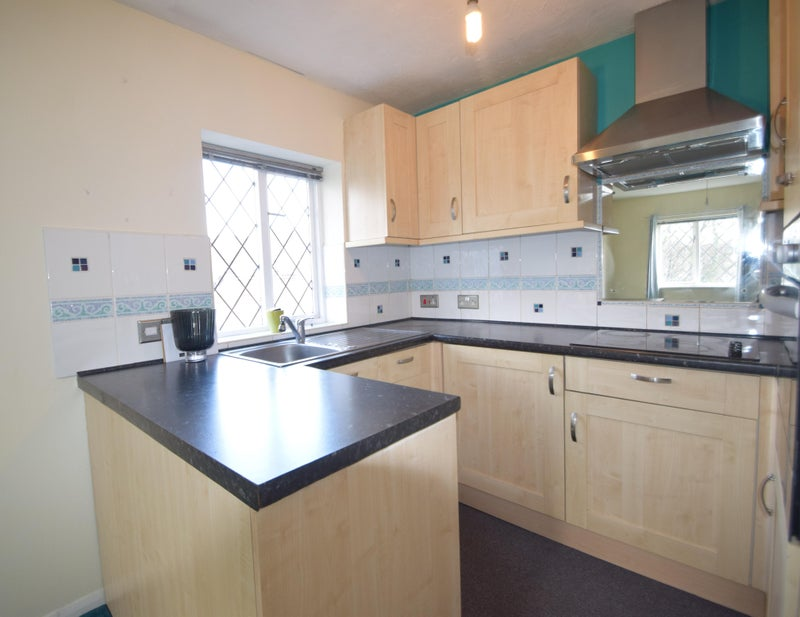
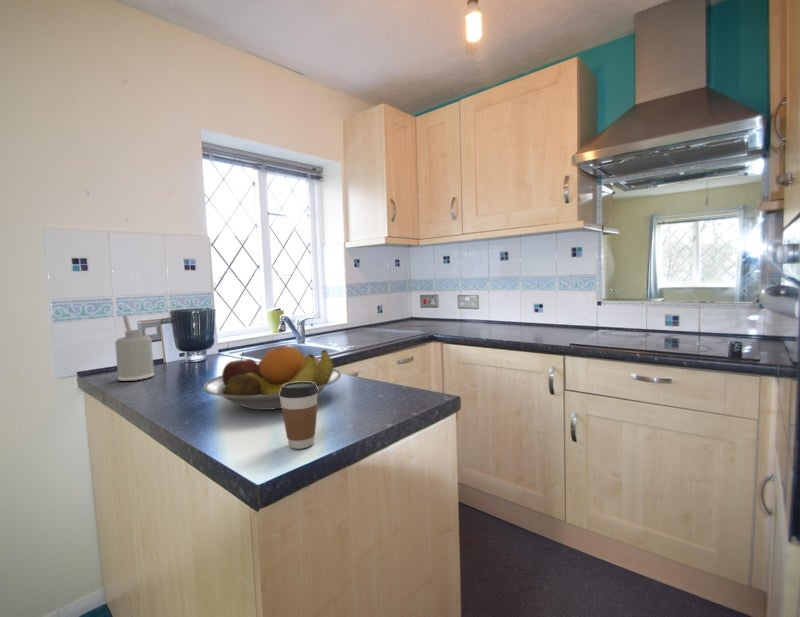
+ soap dispenser (132, 346)
+ coffee cup (300, 414)
+ fruit bowl (275, 372)
